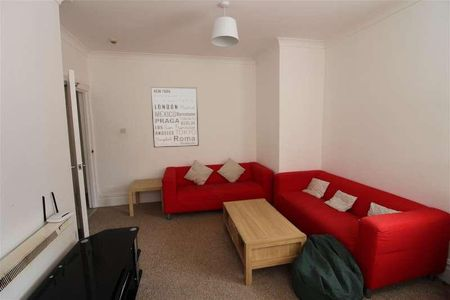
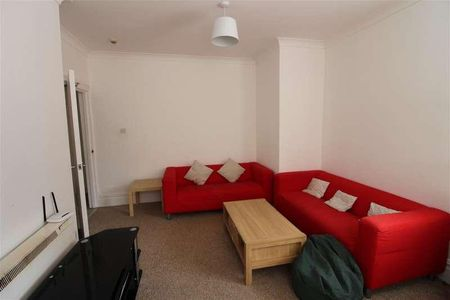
- wall art (175, 117)
